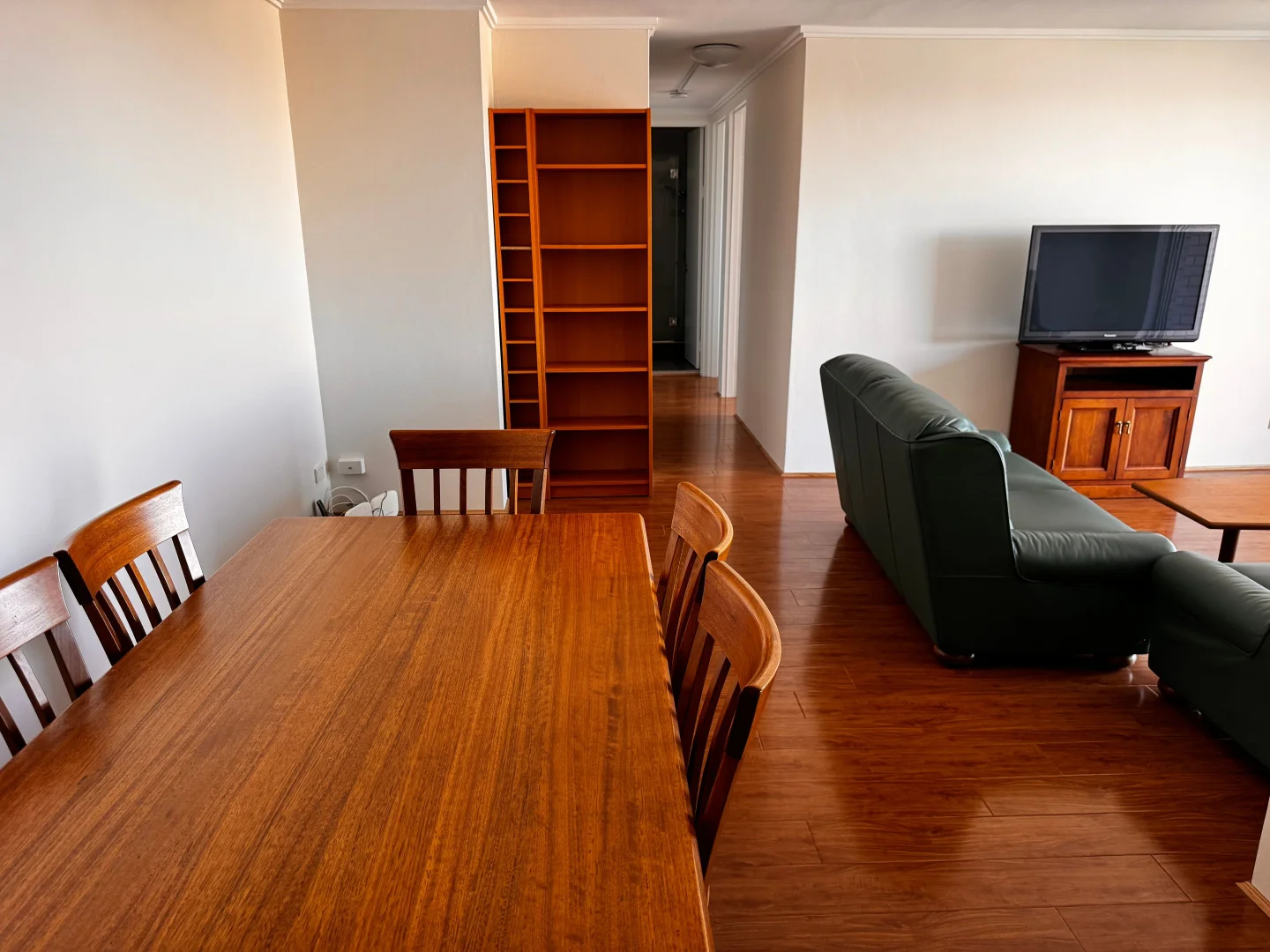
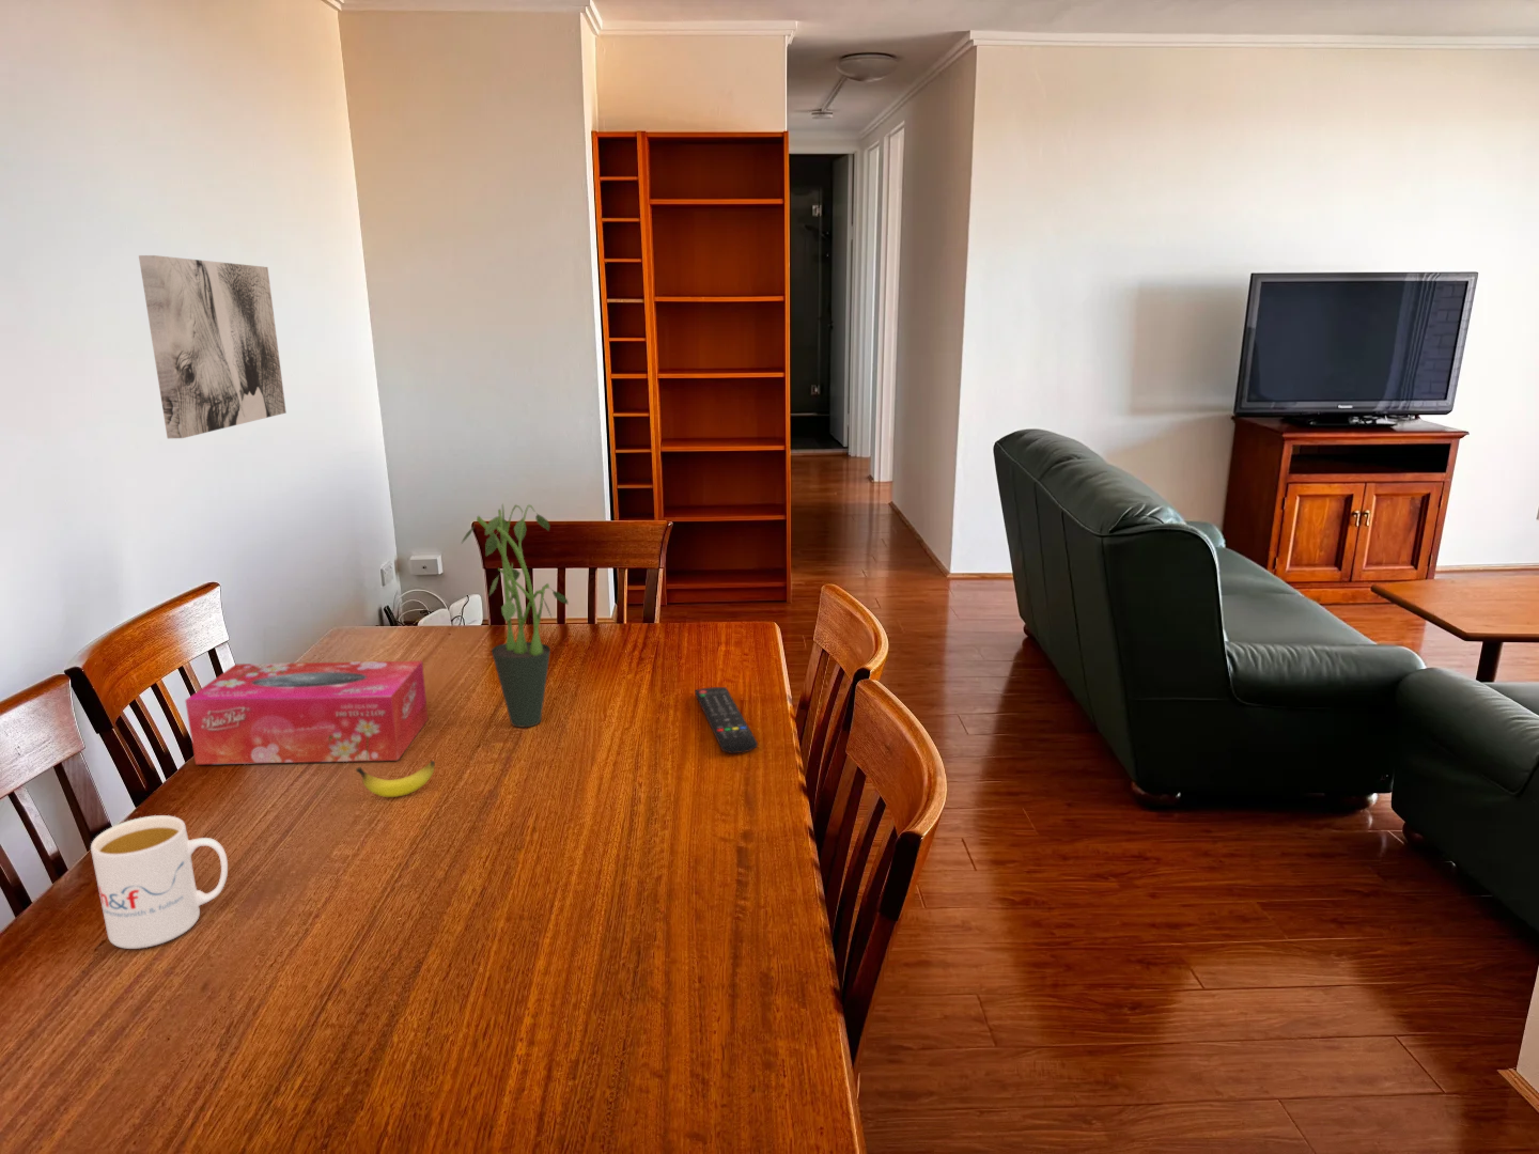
+ wall art (222, 344)
+ mug (165, 878)
+ banana (396, 779)
+ tissue box (313, 709)
+ remote control (723, 716)
+ potted plant (514, 612)
